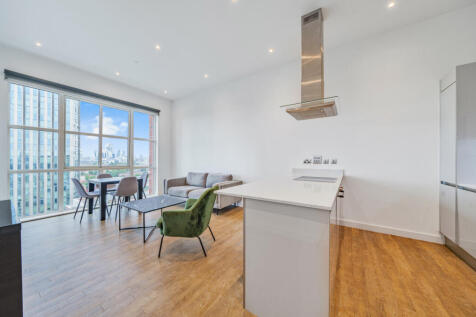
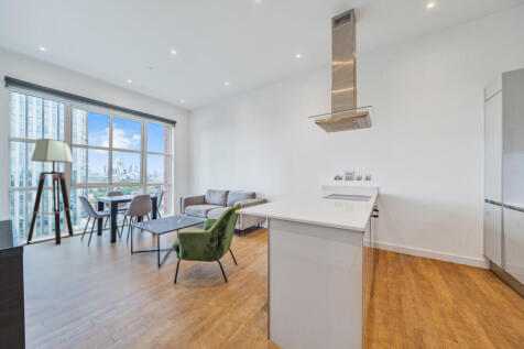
+ floor lamp (54, 189)
